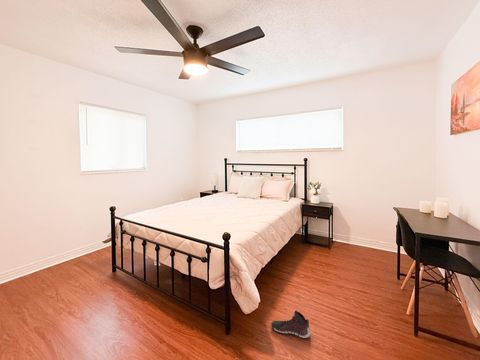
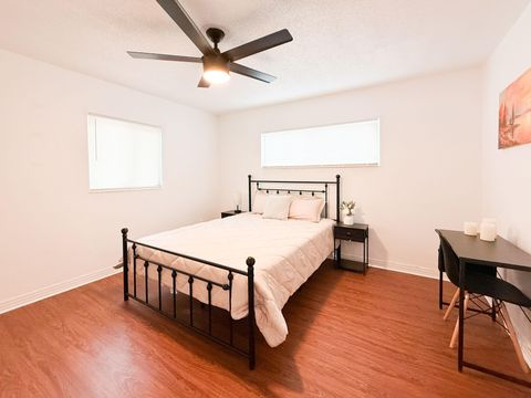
- sneaker (290, 320)
